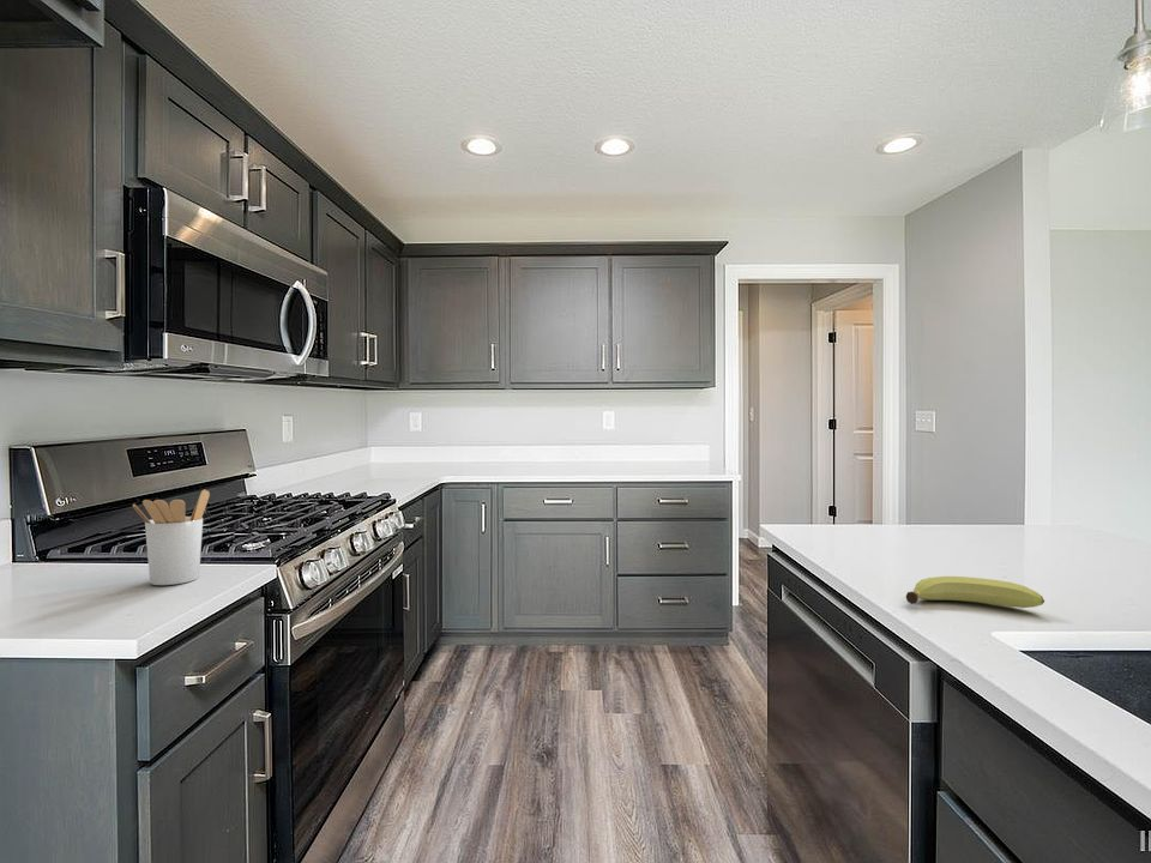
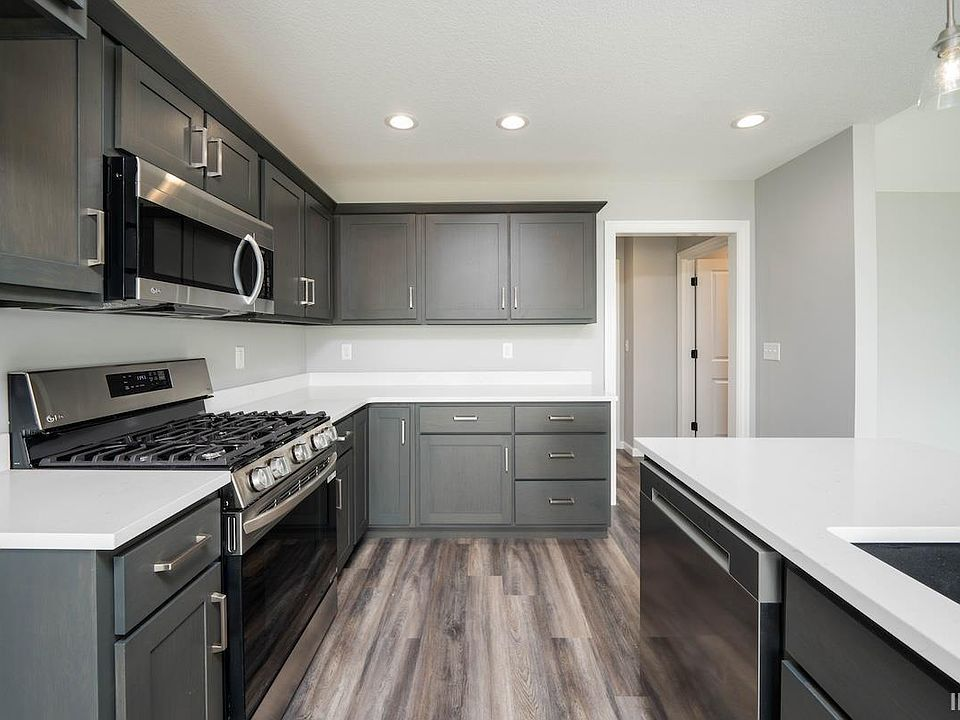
- utensil holder (171, 537)
- fruit (972, 593)
